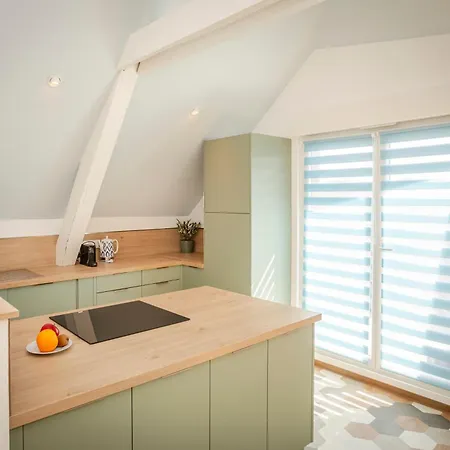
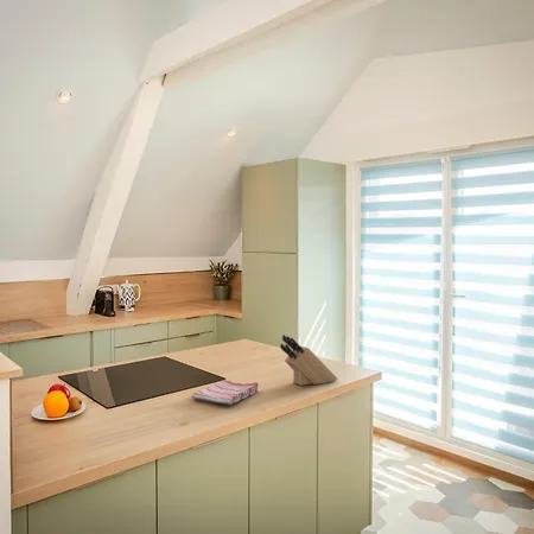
+ dish towel (225, 390)
+ knife block (307, 357)
